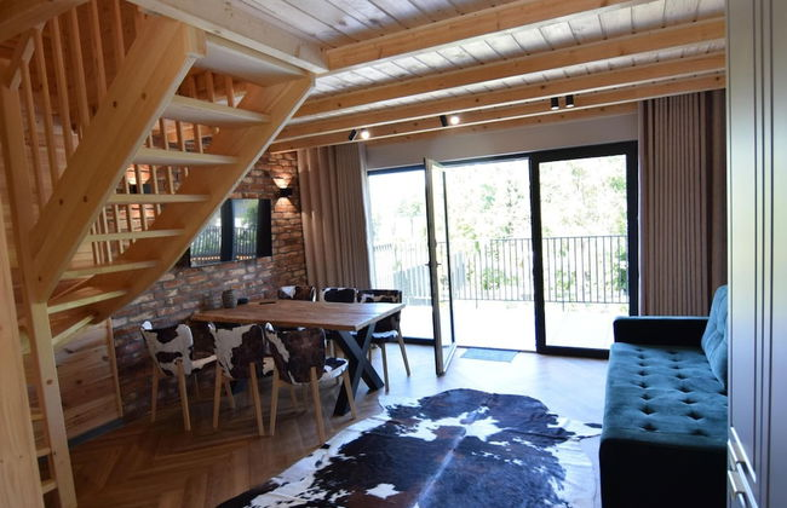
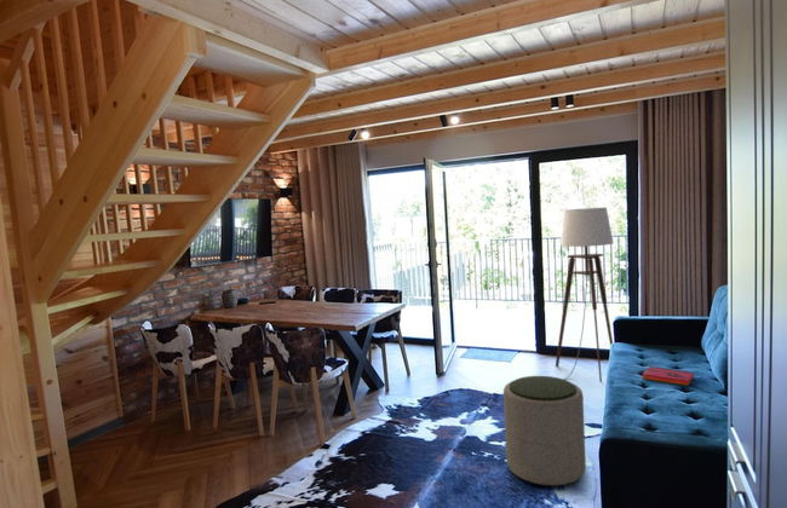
+ ottoman (544, 427)
+ hardback book (667, 375)
+ floor lamp (585, 295)
